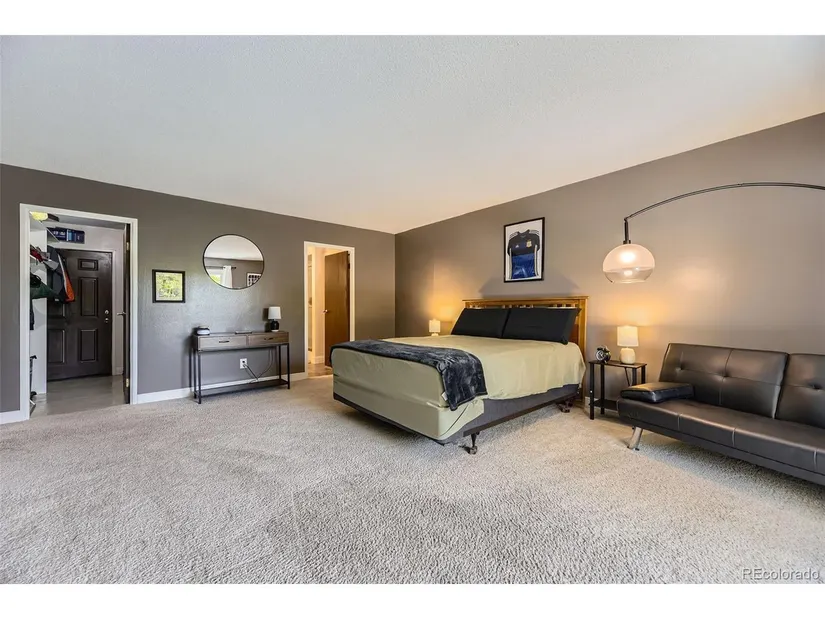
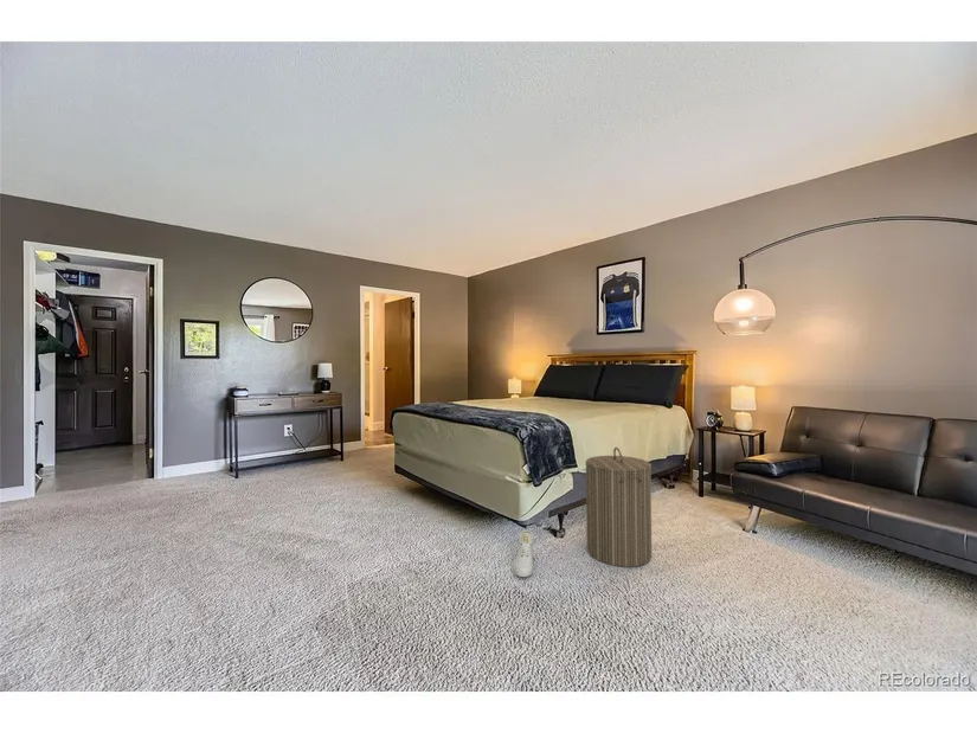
+ sneaker (523, 549)
+ laundry hamper (617, 500)
